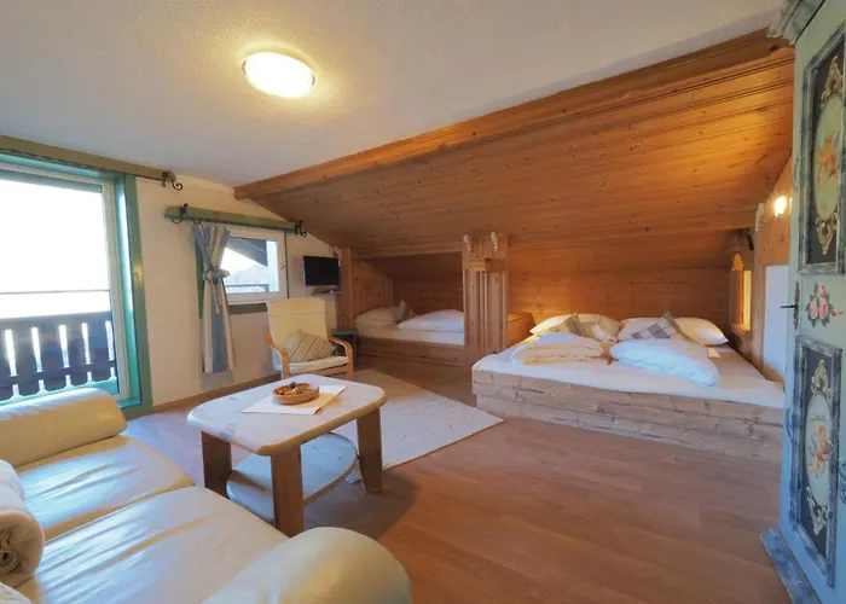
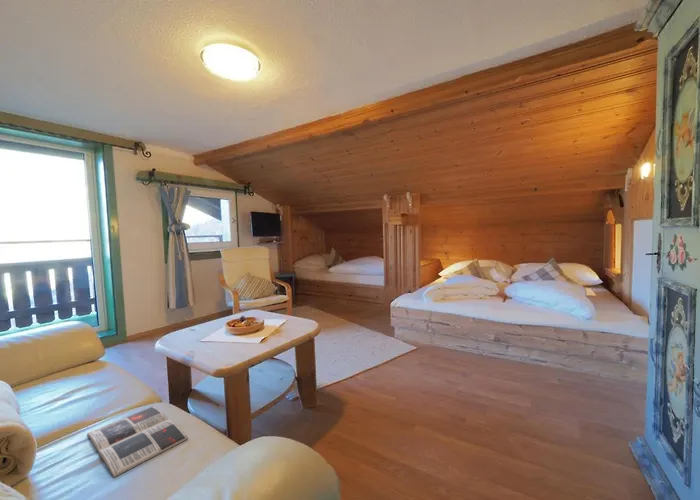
+ magazine (136, 433)
